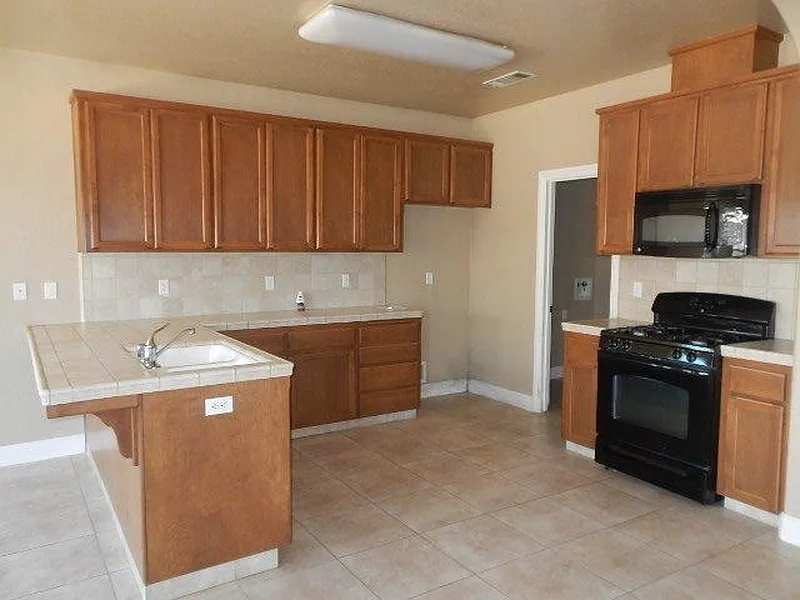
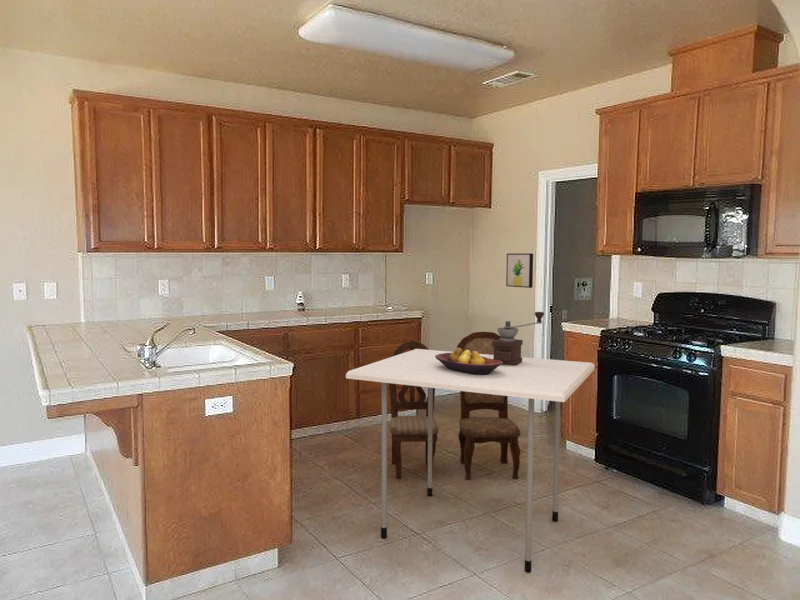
+ coffee grinder (518, 340)
+ dining table (431, 449)
+ wall art (519, 270)
+ fruit bowl (467, 359)
+ dining chair (461, 401)
